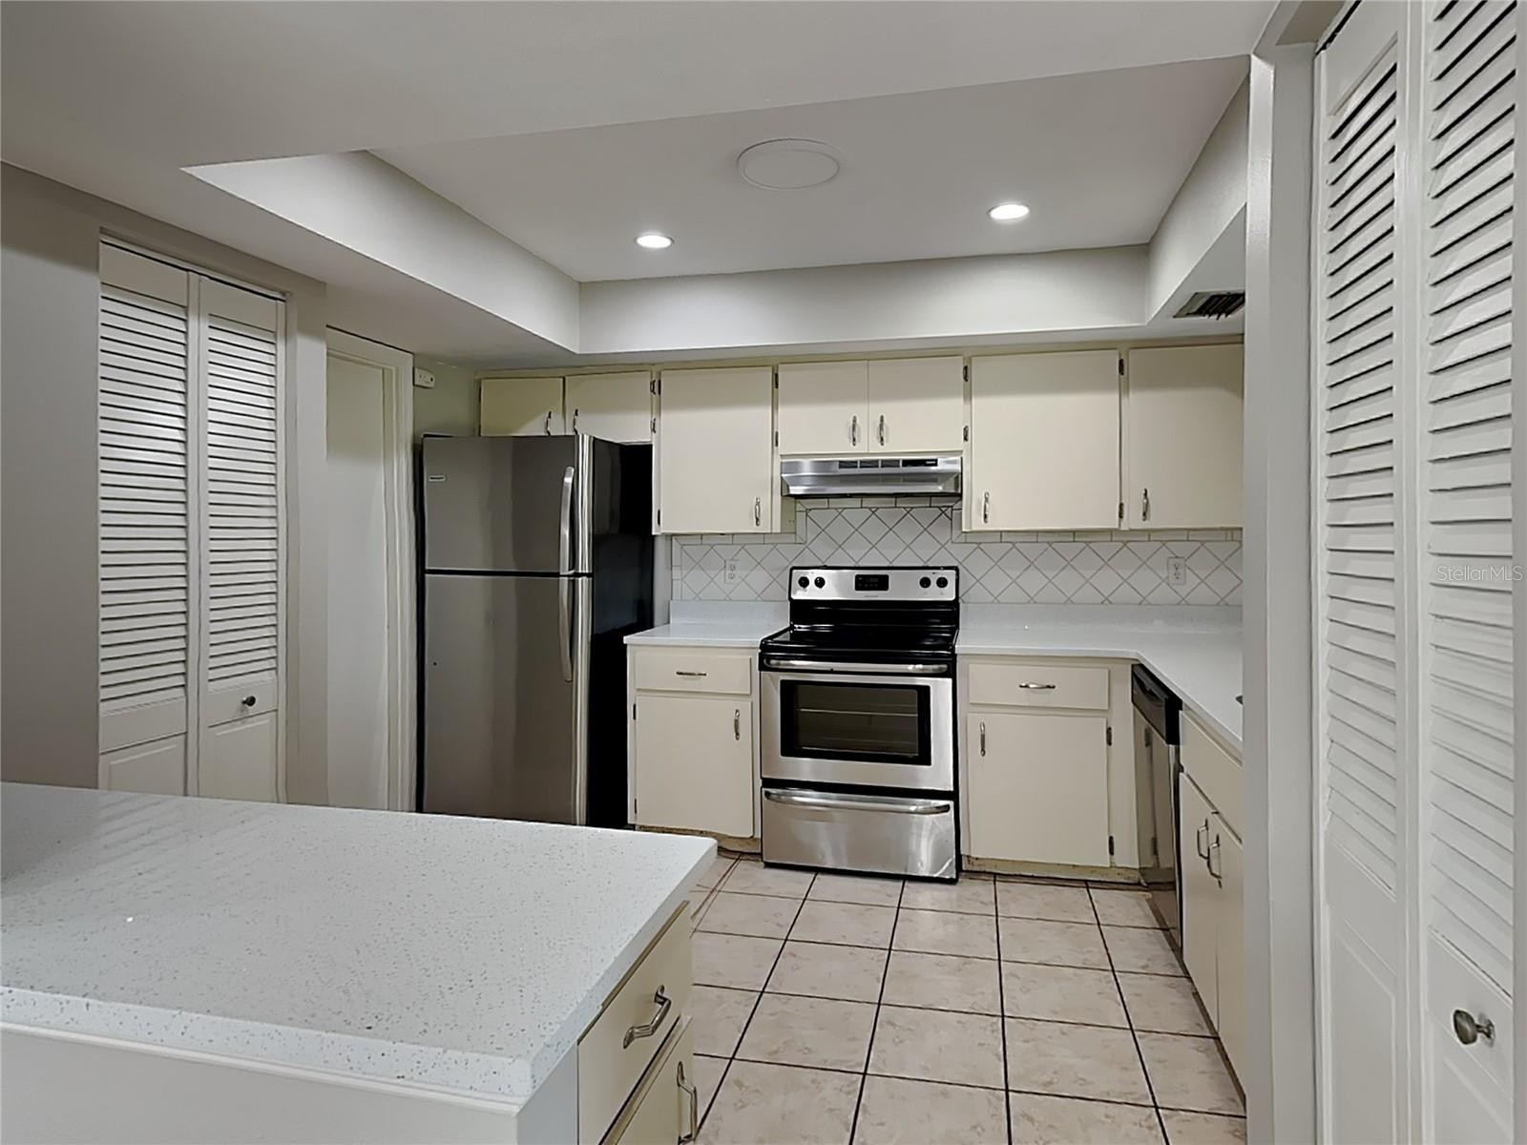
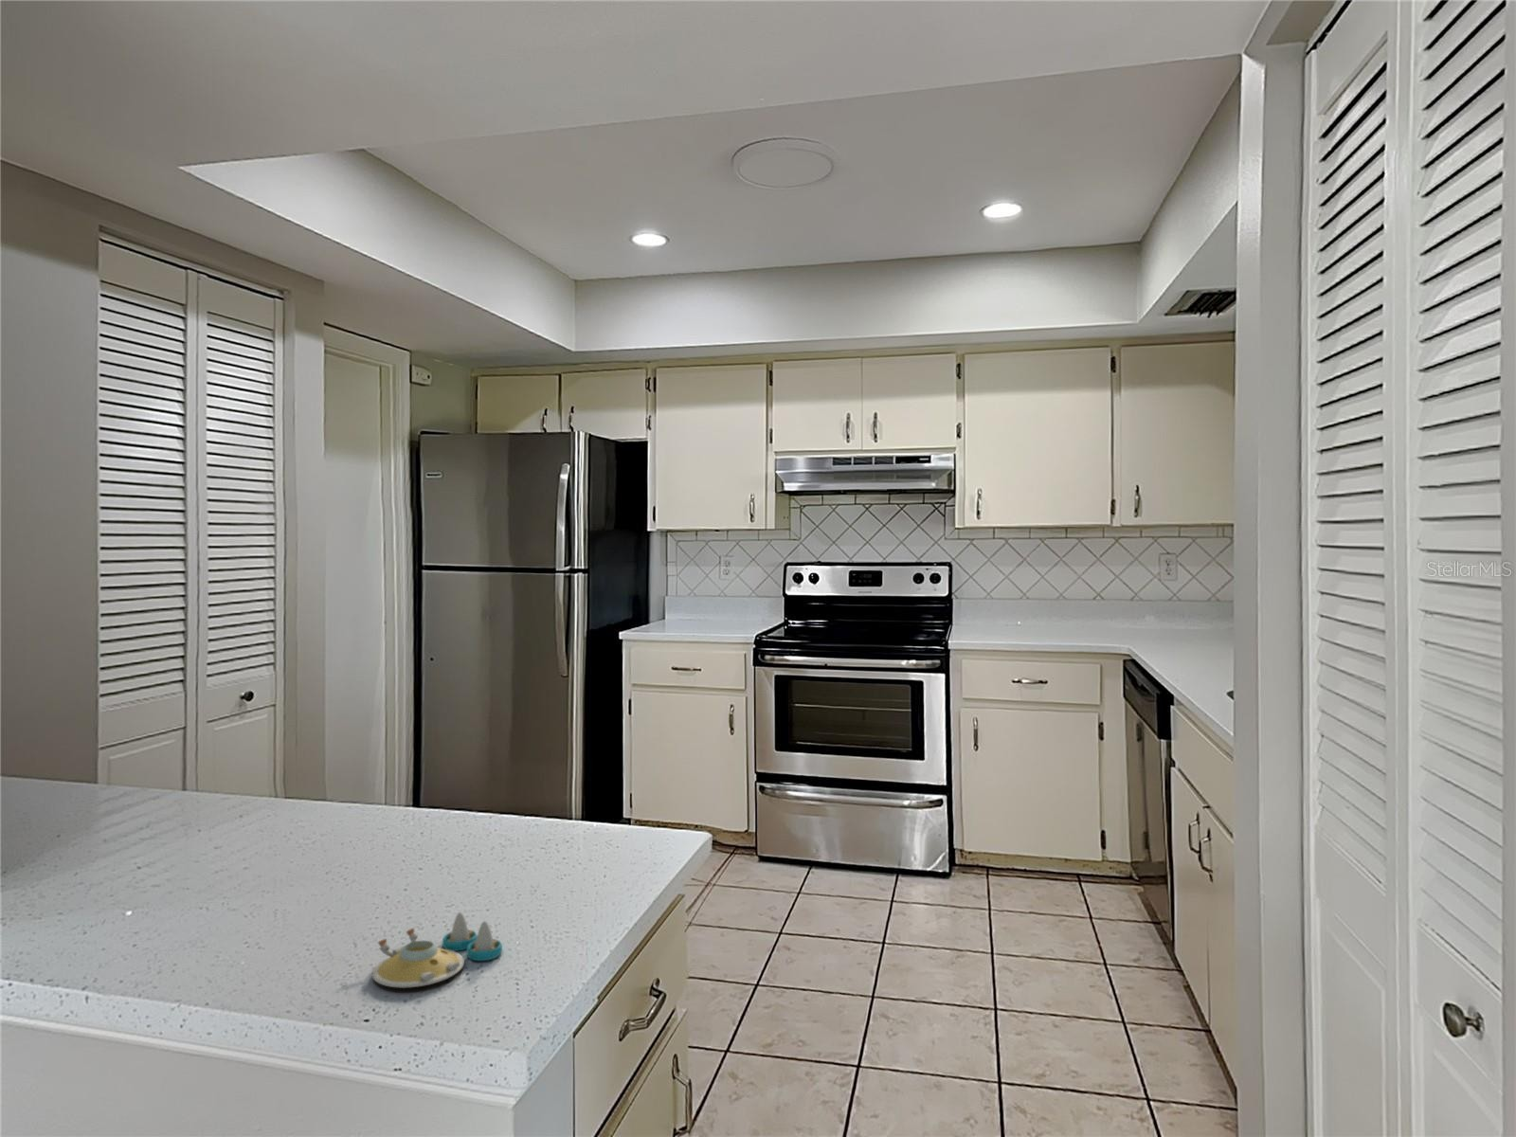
+ salt and pepper shaker set (435, 946)
